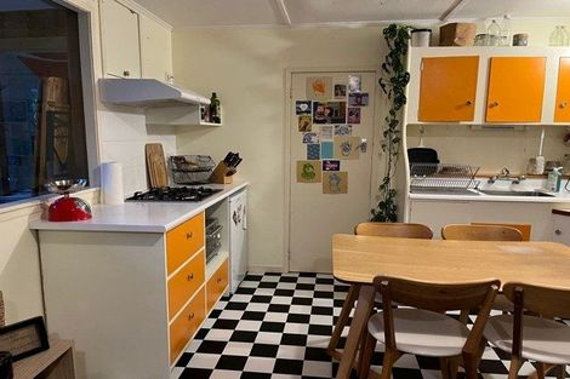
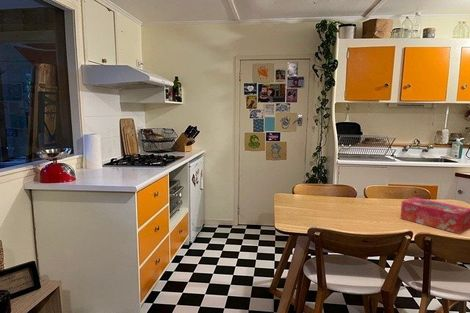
+ tissue box (435, 214)
